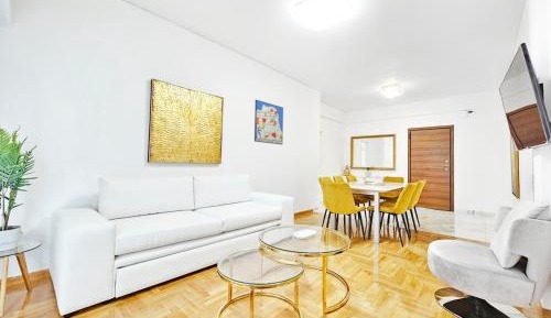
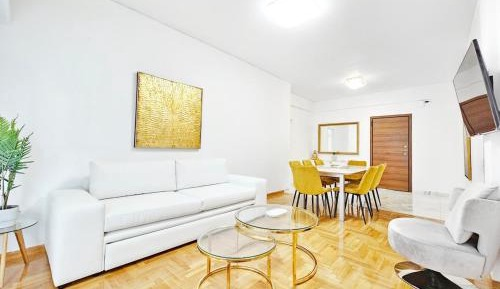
- wall art (269, 123)
